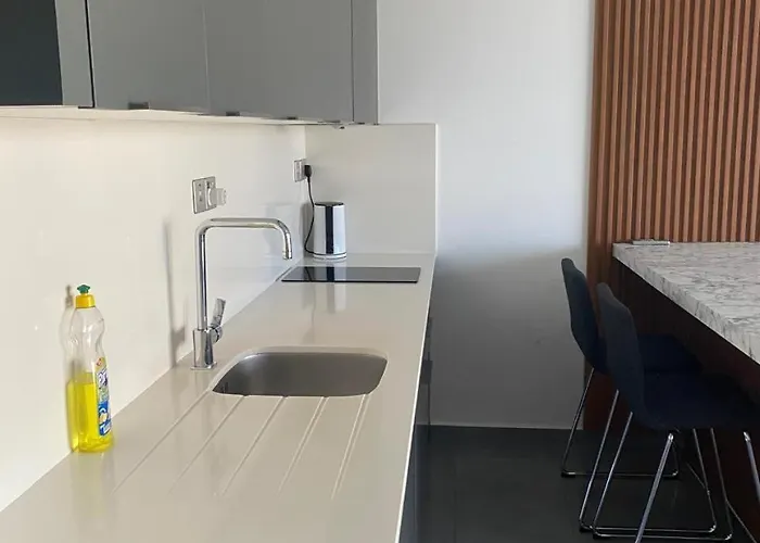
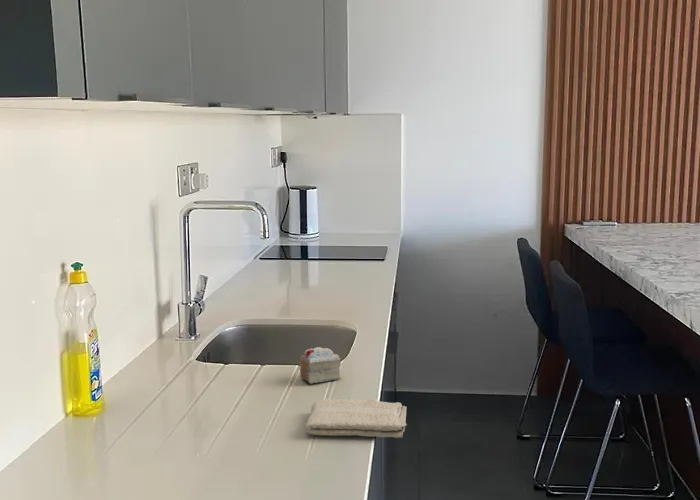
+ washcloth (357, 417)
+ cake slice (320, 363)
